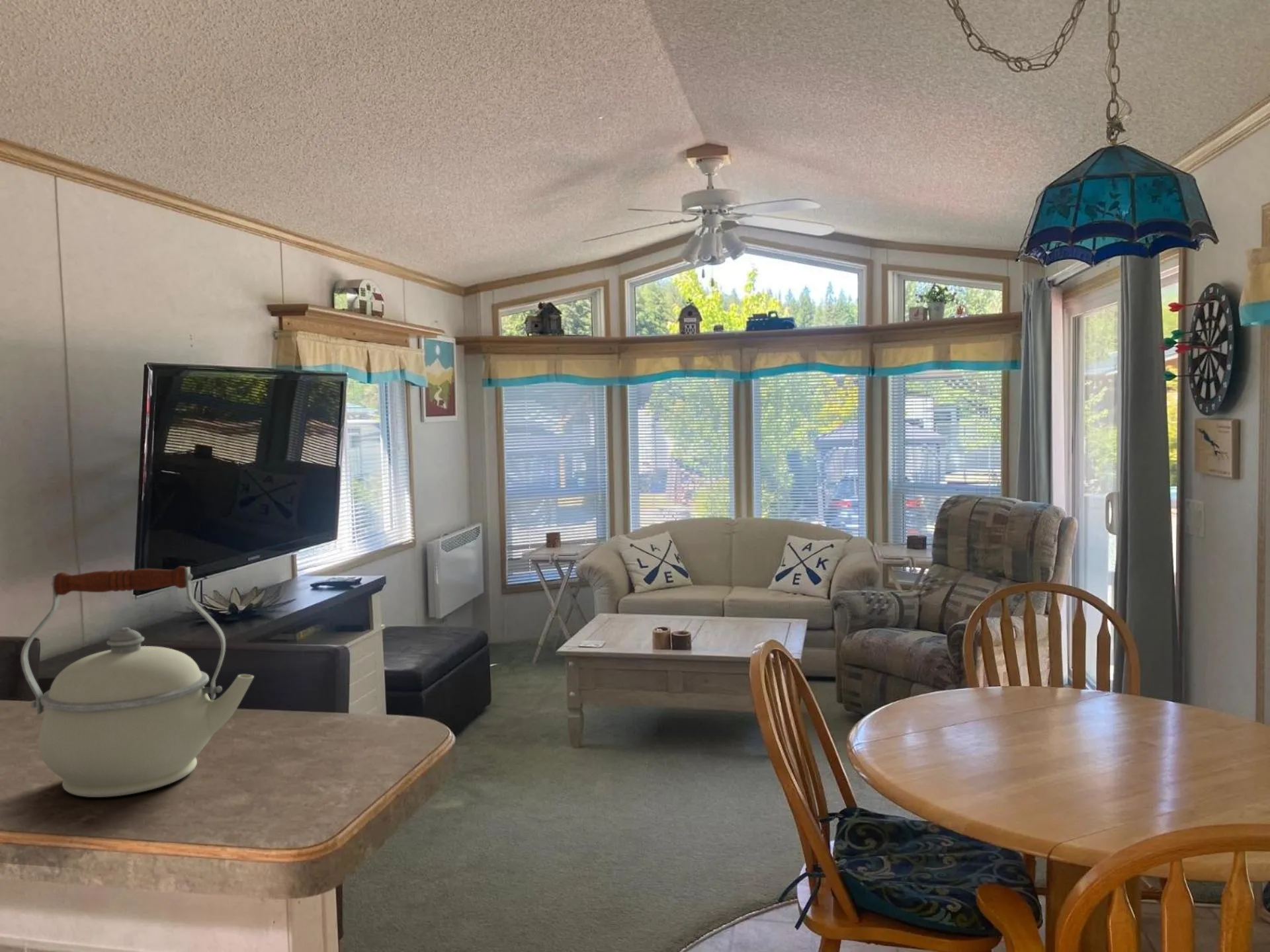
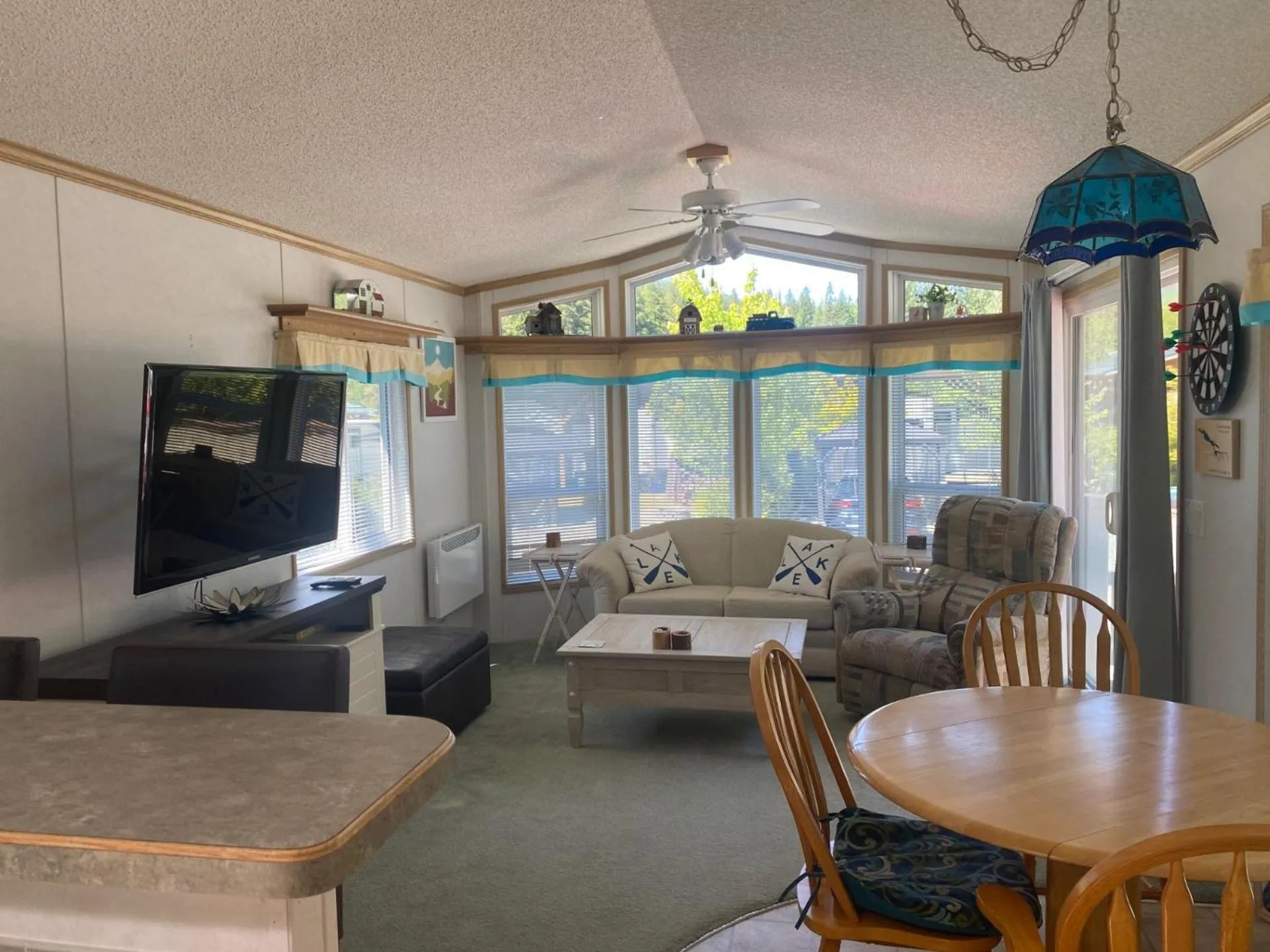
- kettle (142, 672)
